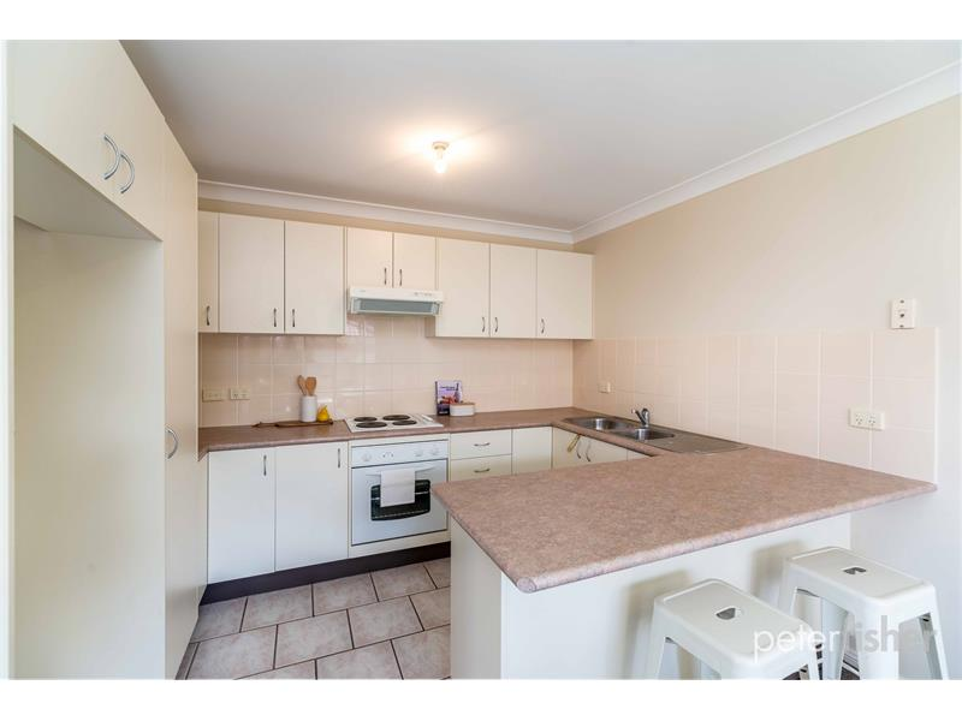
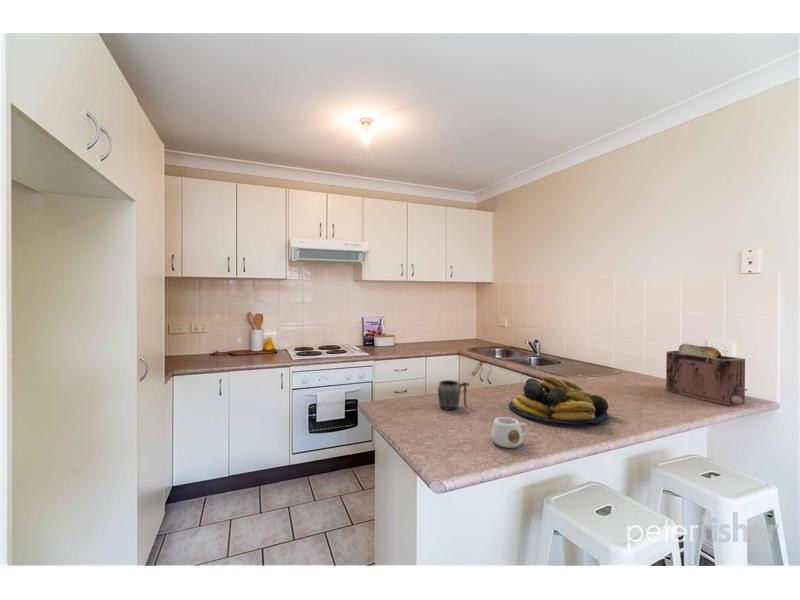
+ fruit bowl (555, 394)
+ mug (453, 394)
+ toaster (706, 371)
+ mug (510, 431)
